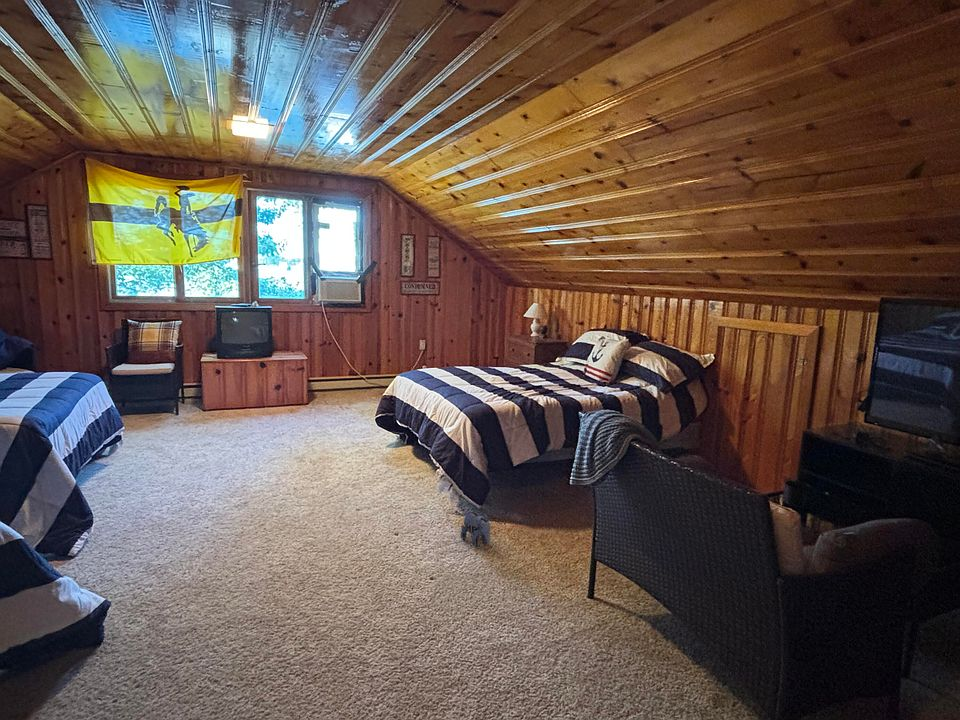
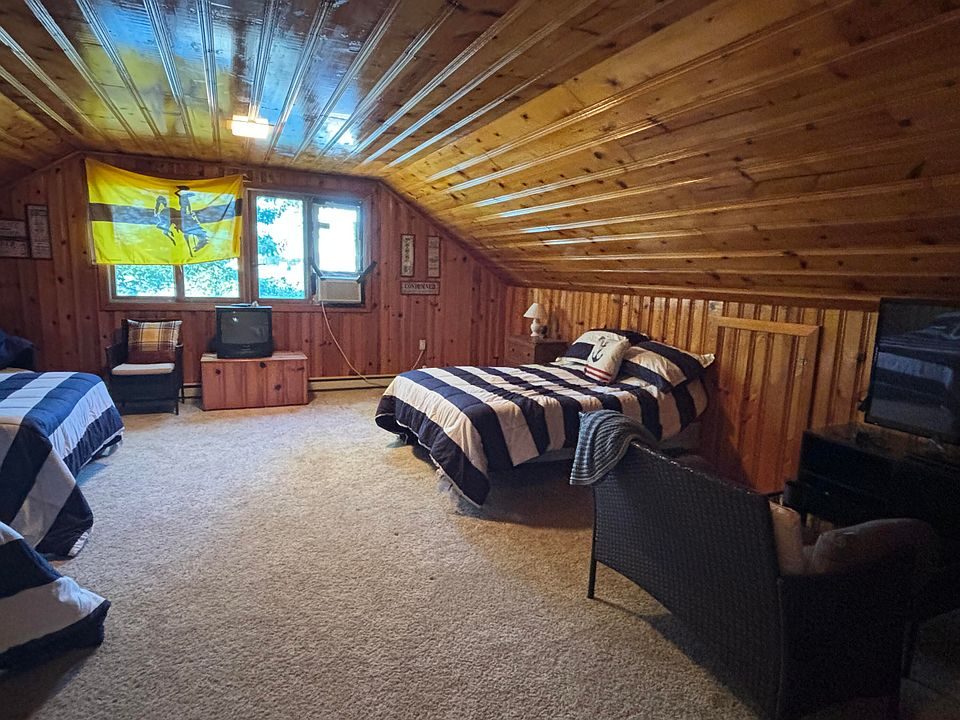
- plush toy (477, 527)
